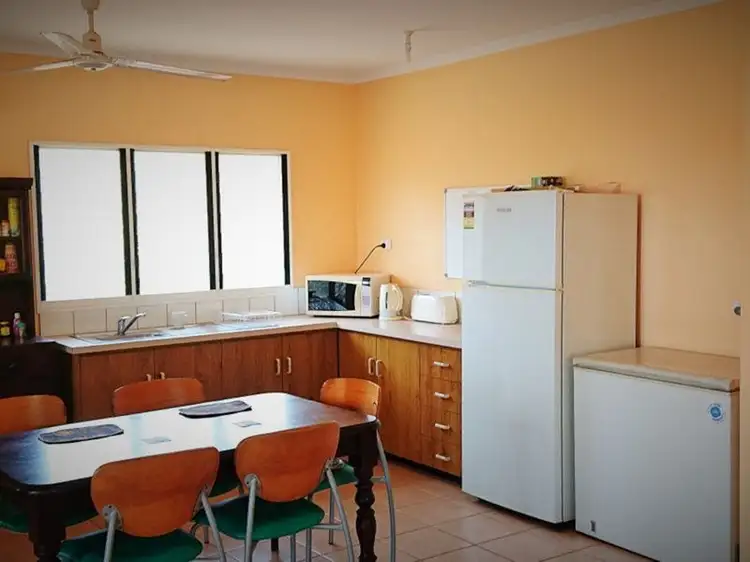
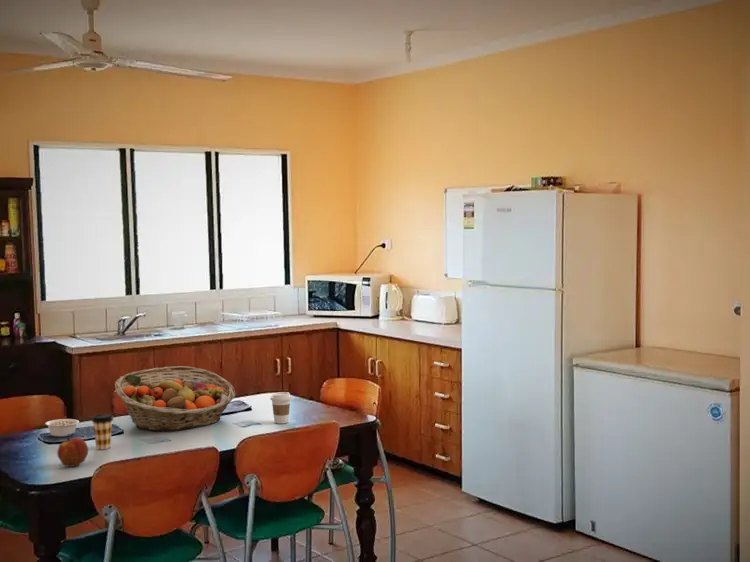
+ apple (73, 451)
+ coffee cup (102, 431)
+ fruit basket (175, 397)
+ legume (63, 427)
+ coffee cup (281, 407)
